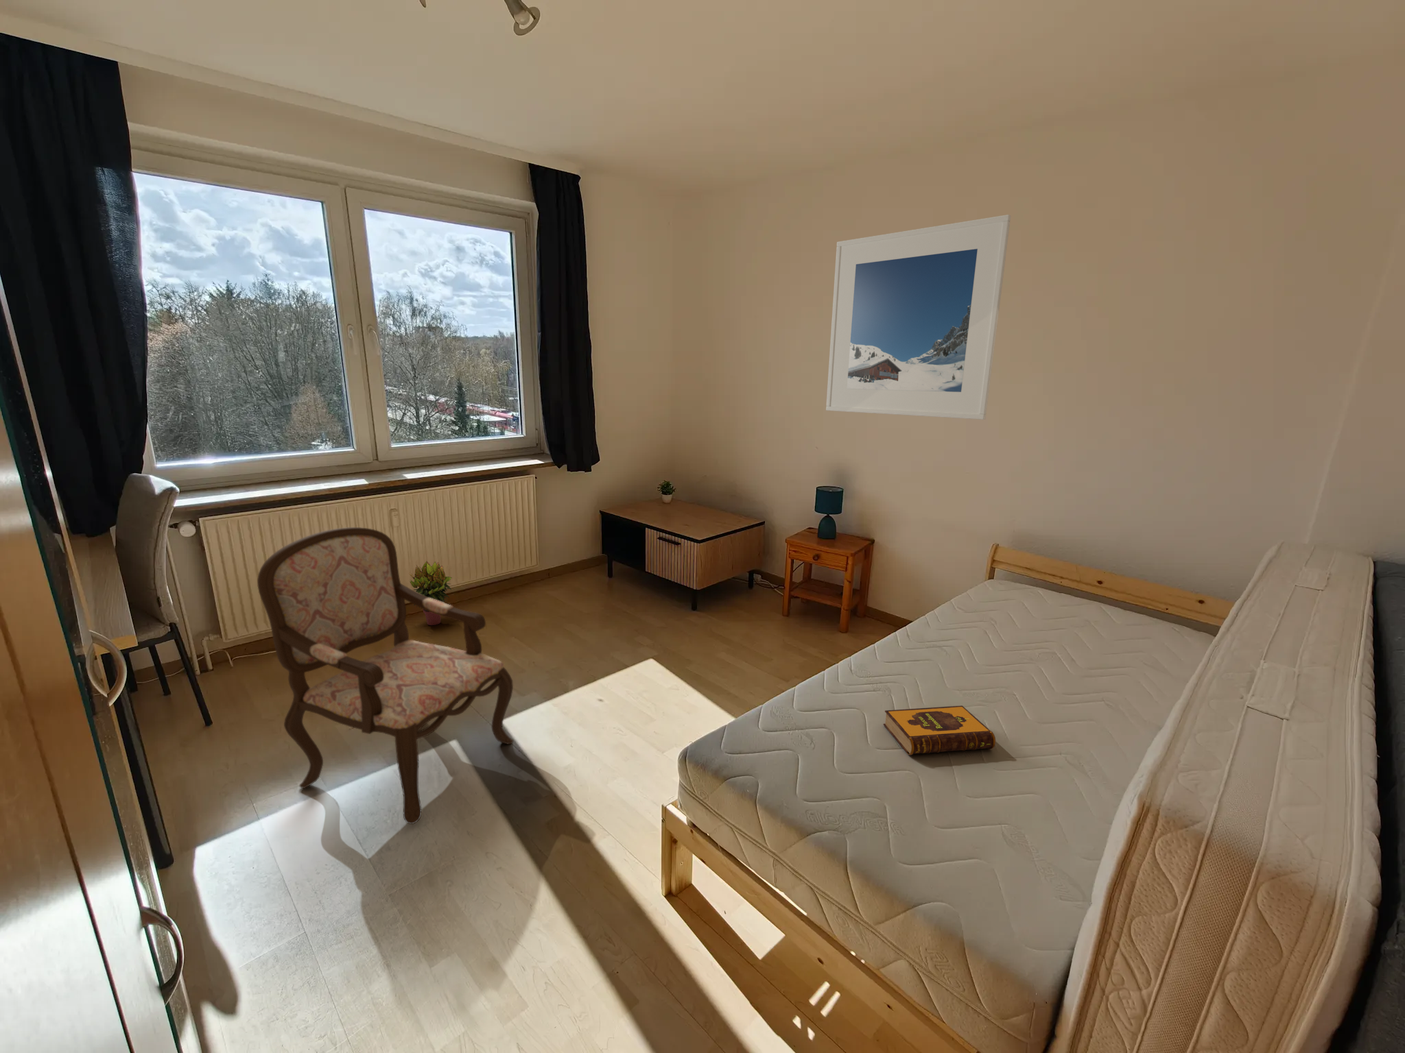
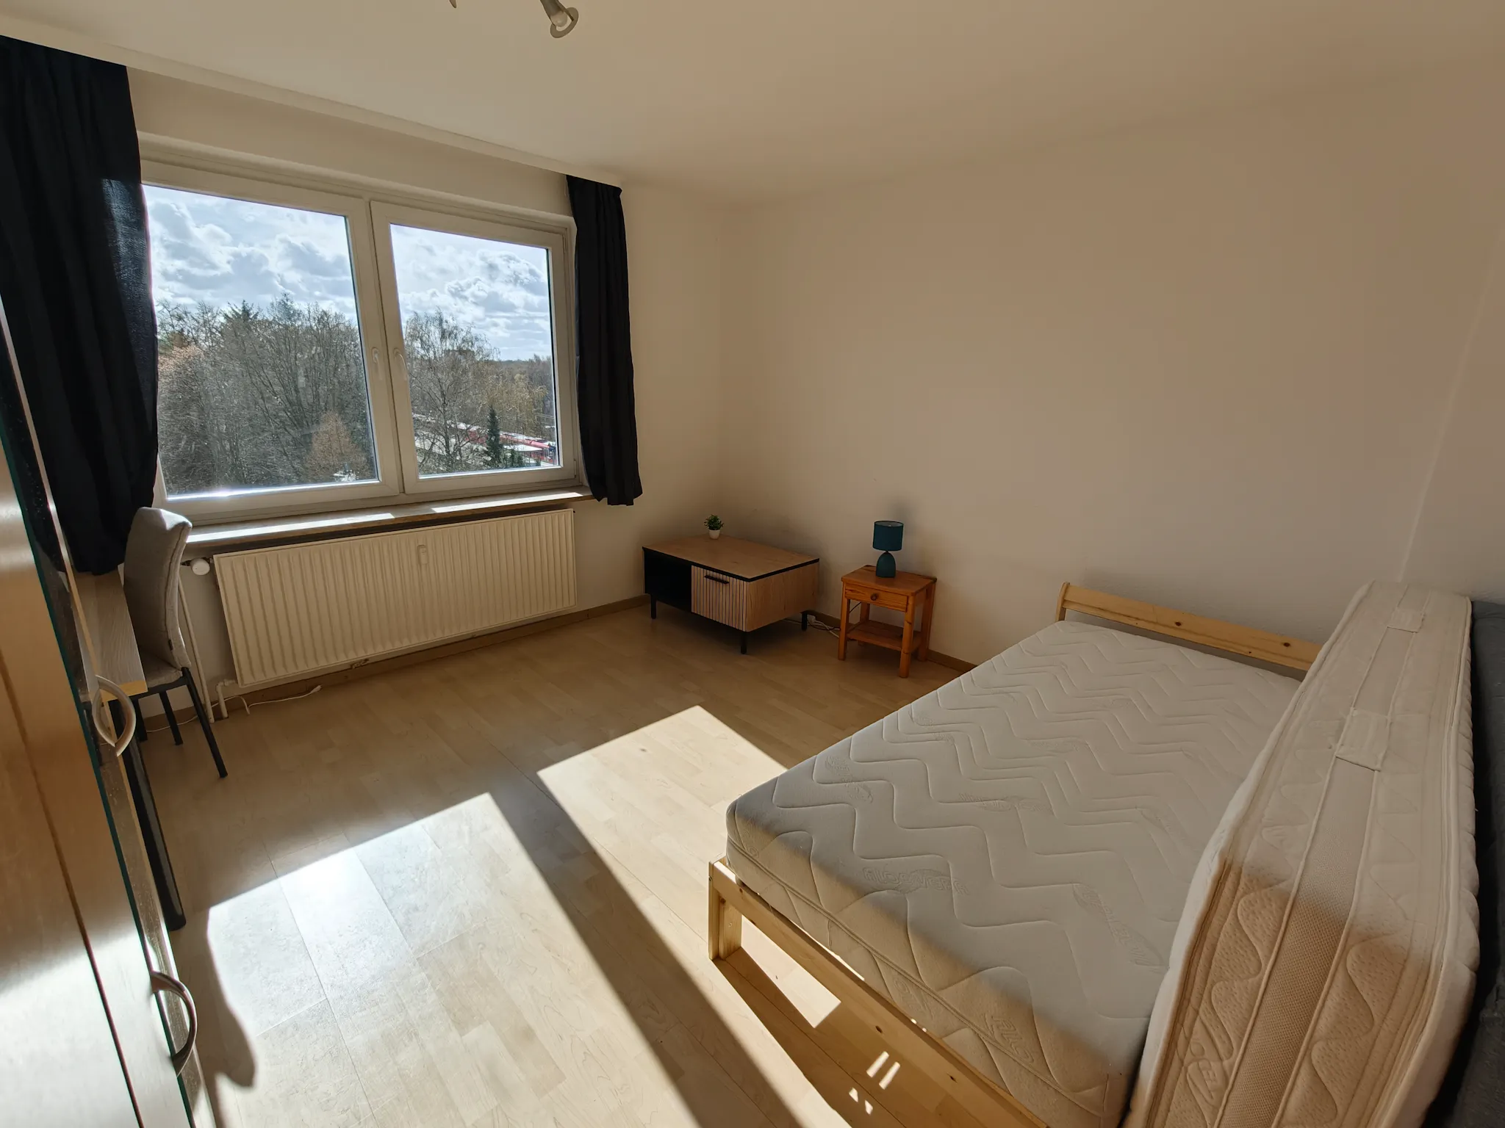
- potted plant (433, 593)
- hardback book (938, 730)
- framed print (906, 325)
- armchair (398, 656)
